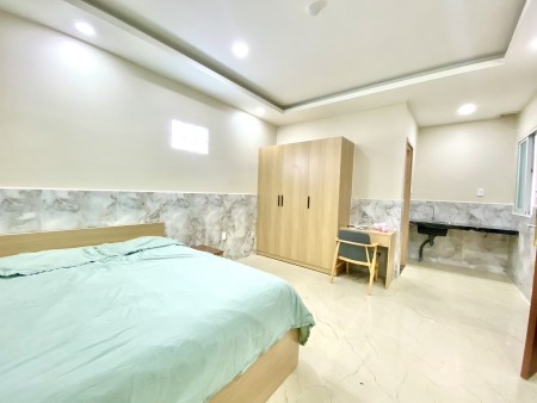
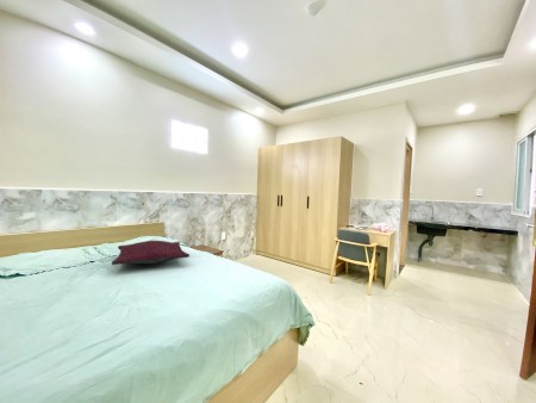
+ pillow (151, 250)
